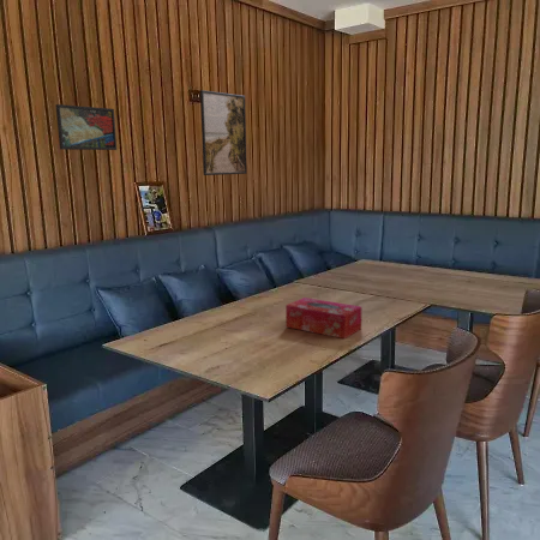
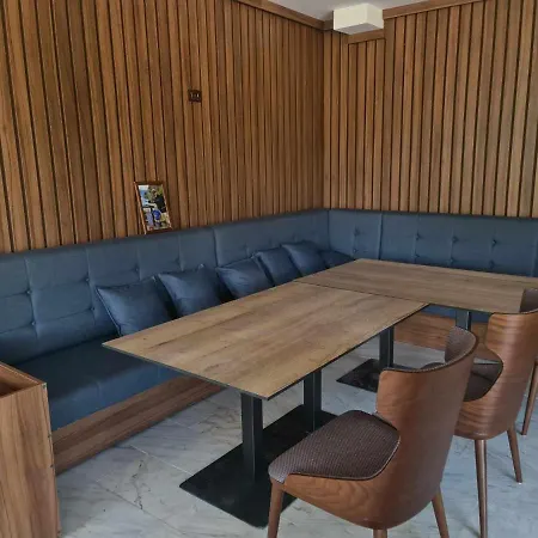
- tissue box (323, 317)
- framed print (88, 128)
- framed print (224, 134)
